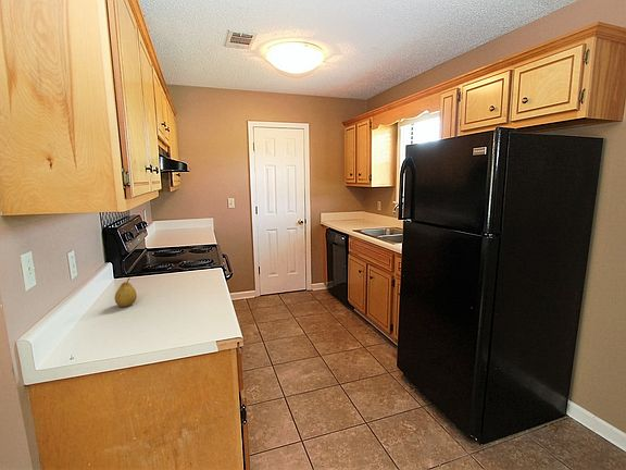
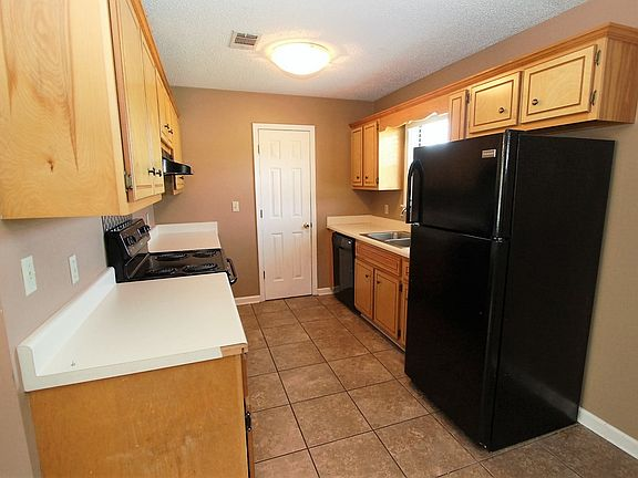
- fruit (125, 292)
